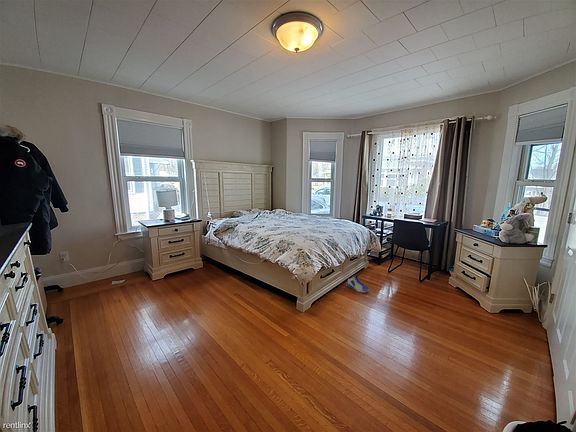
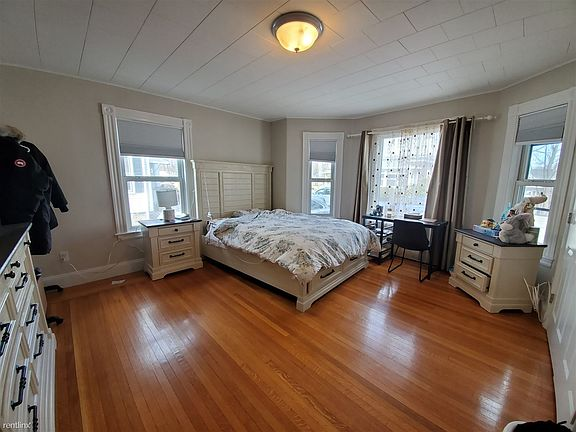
- sneaker (357, 282)
